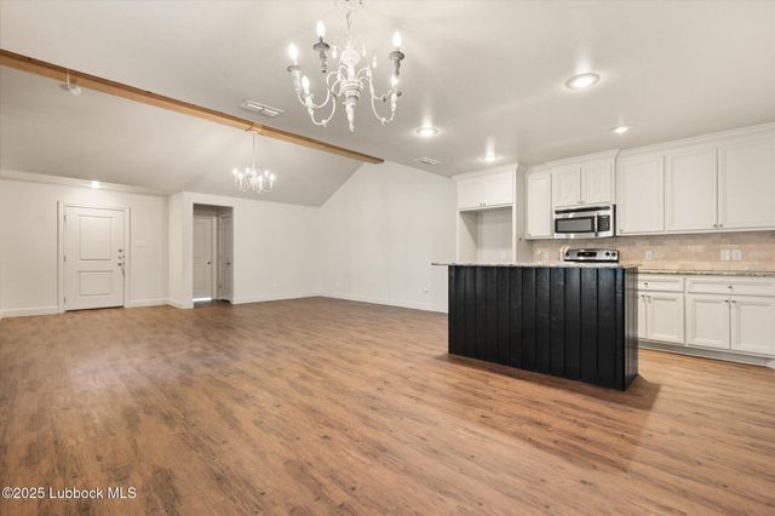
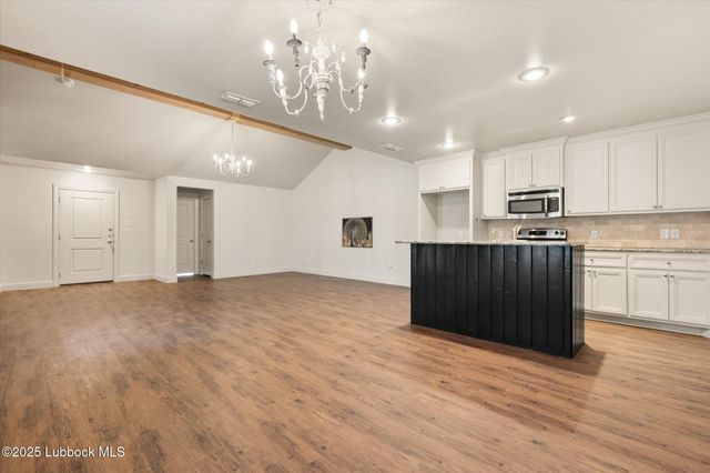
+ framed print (356, 232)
